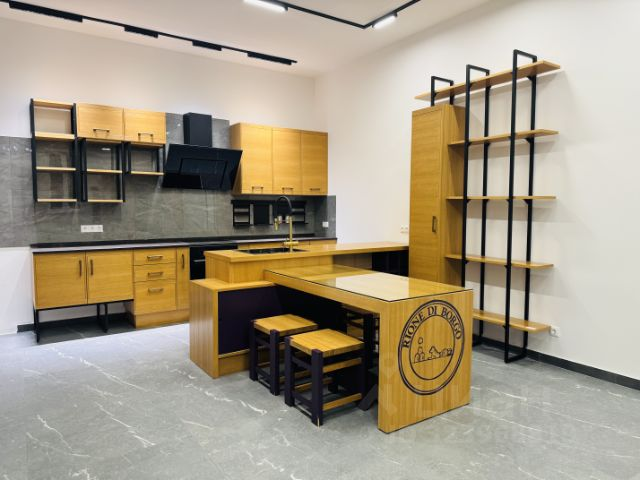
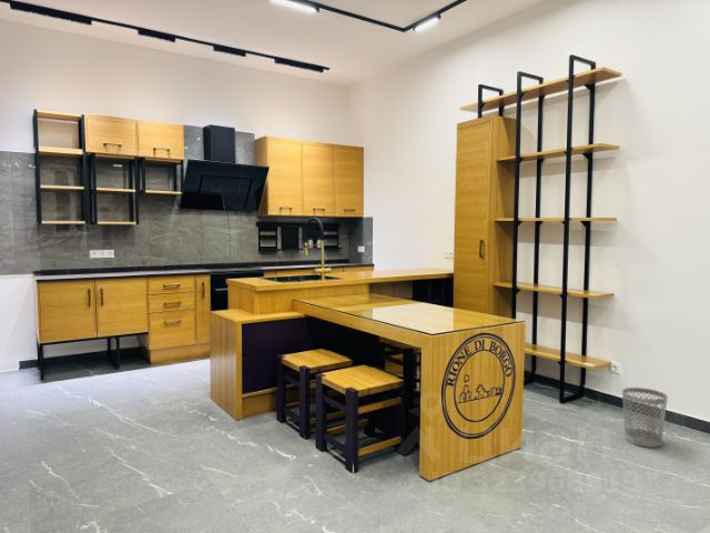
+ wastebasket (643, 418)
